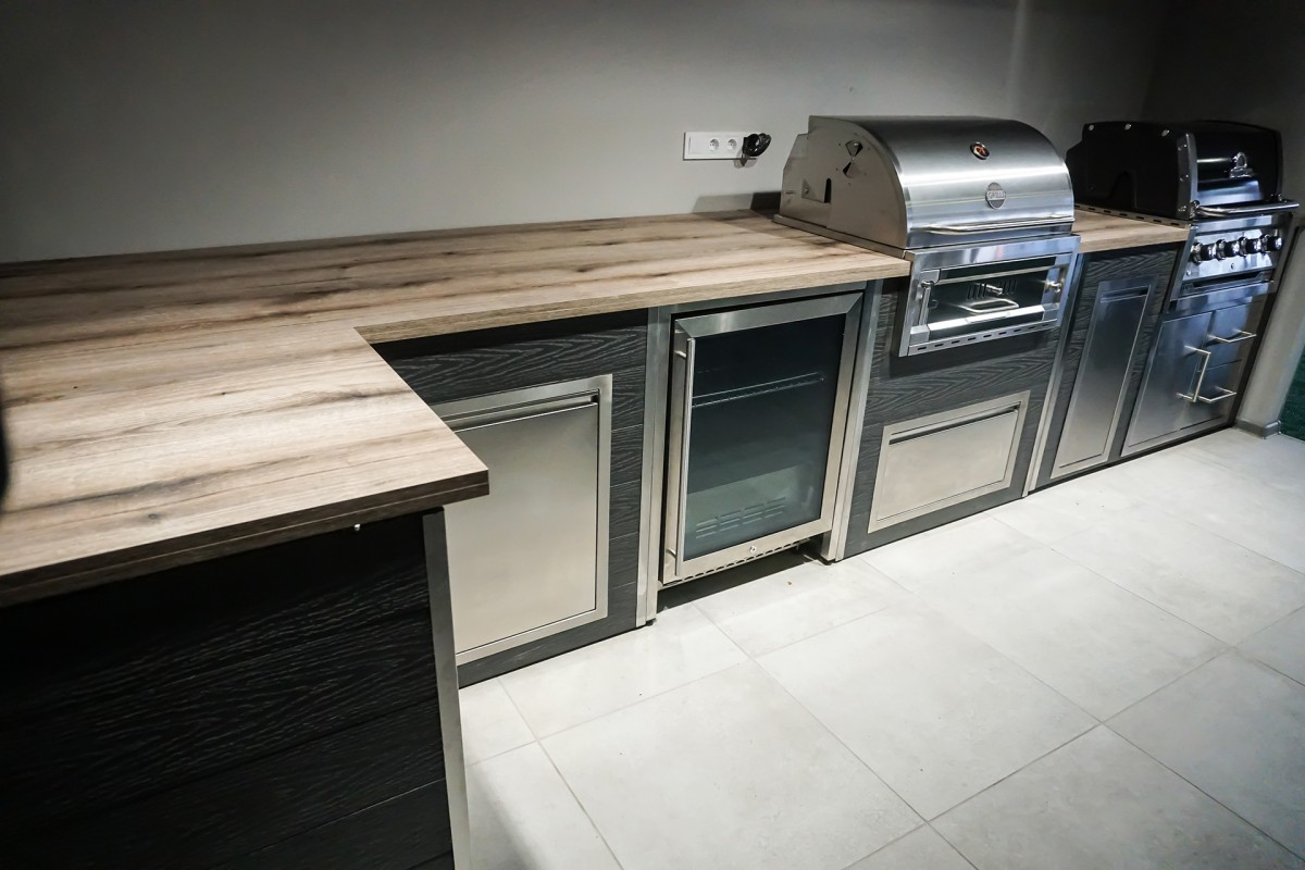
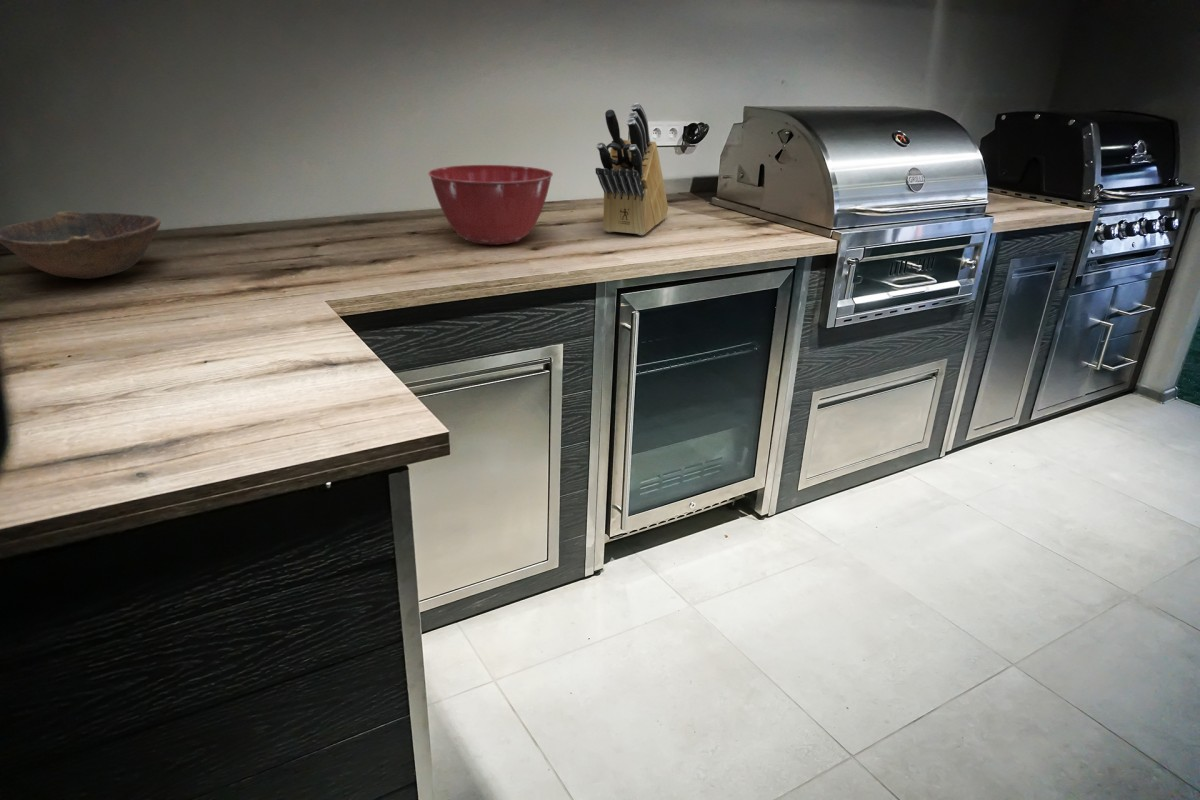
+ knife block (635, 166)
+ bowl (85, 248)
+ mixing bowl (491, 205)
